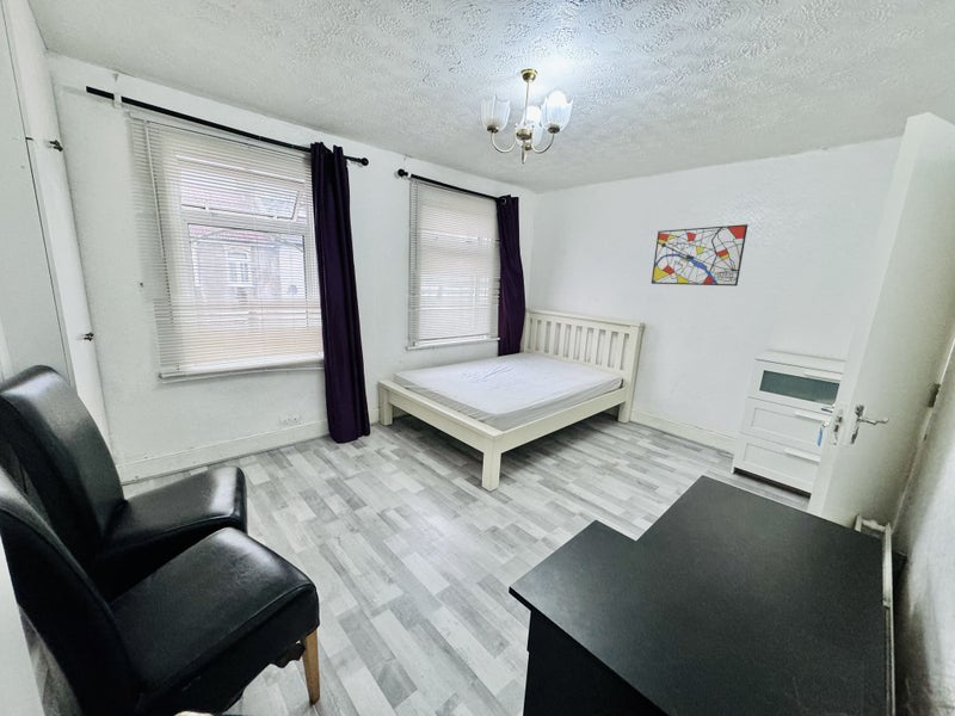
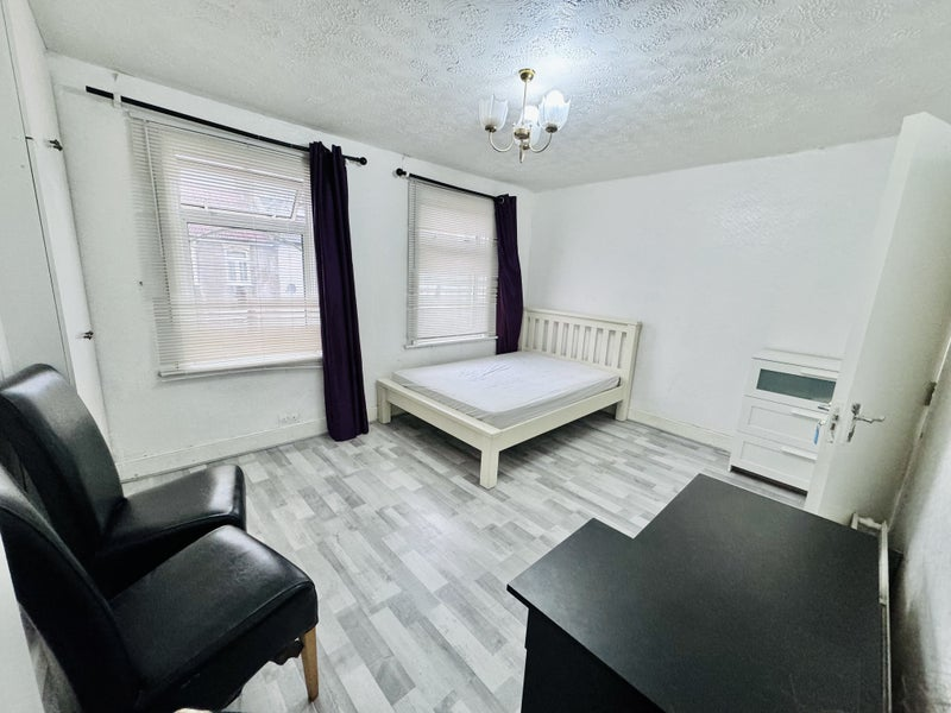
- wall art (695, 257)
